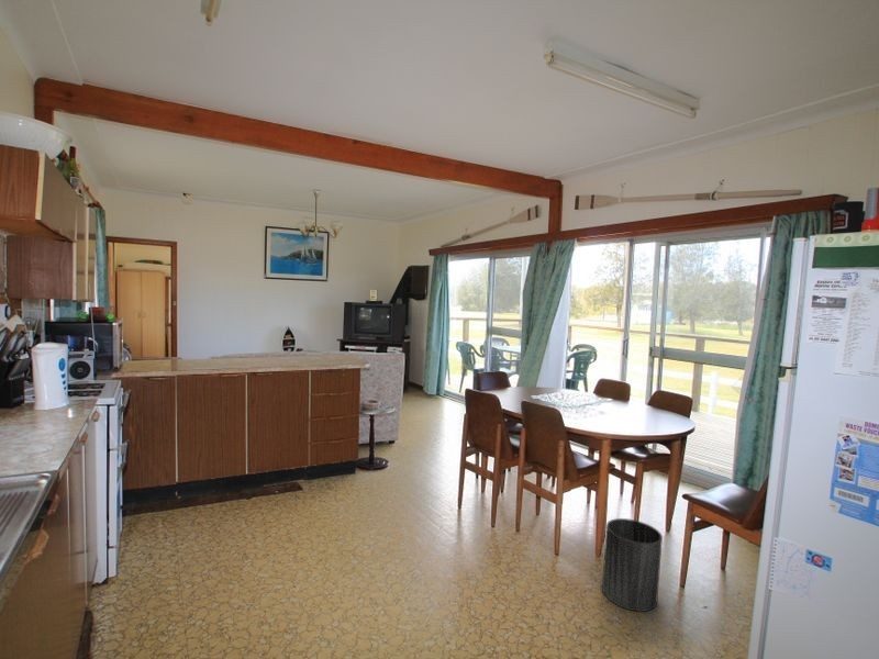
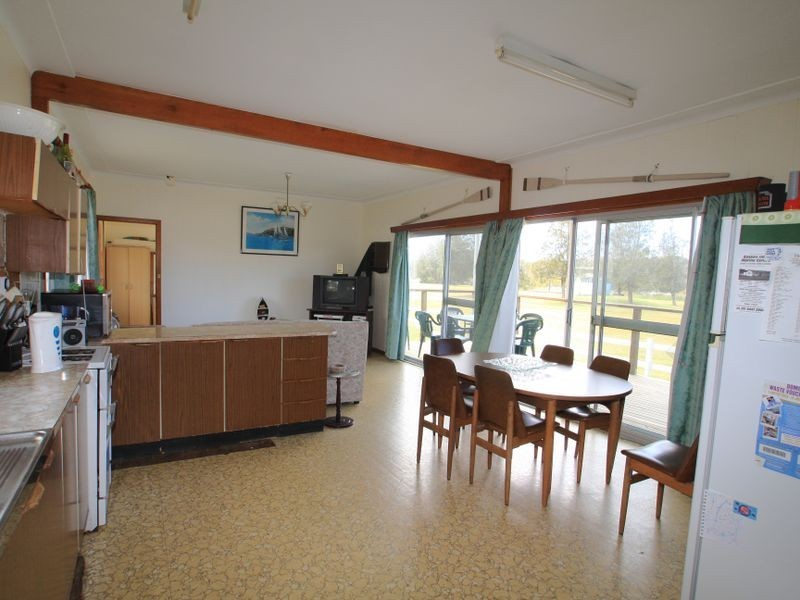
- trash can (631, 562)
